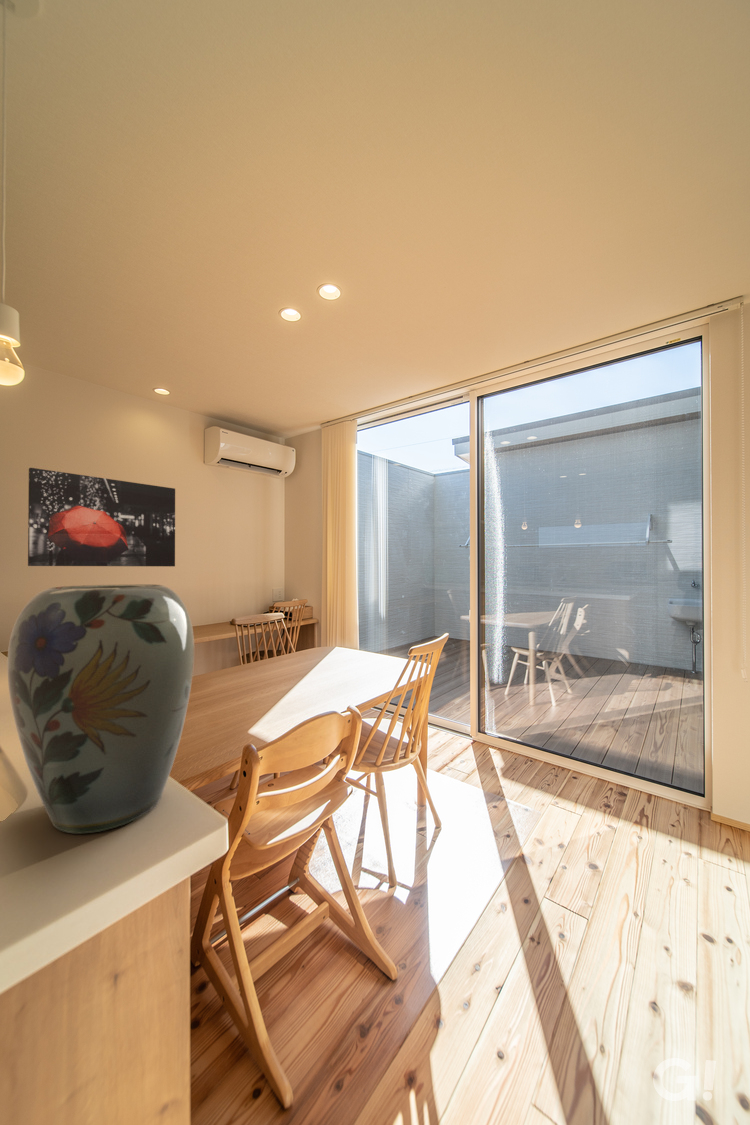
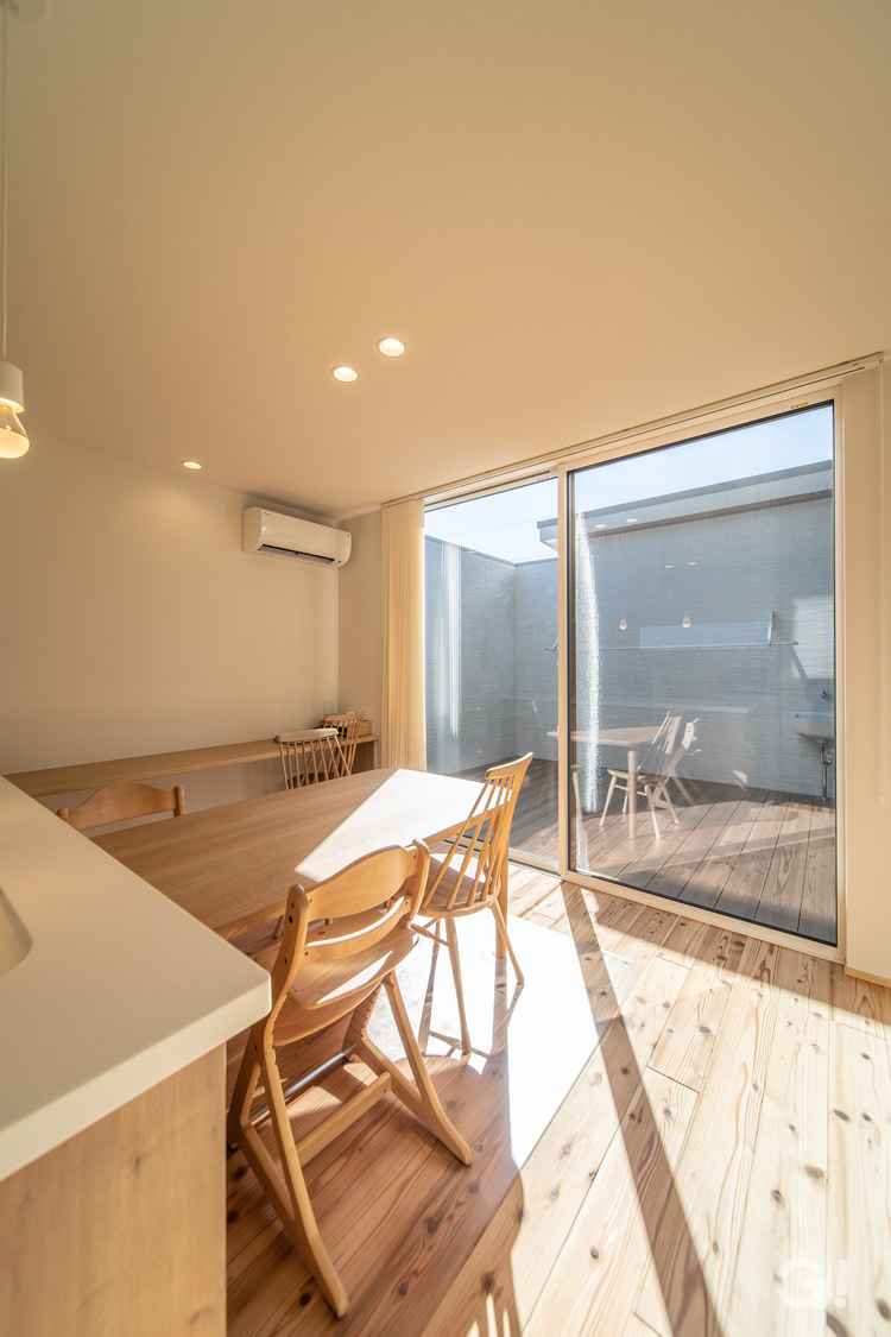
- vase (109, 696)
- wall art (110, 522)
